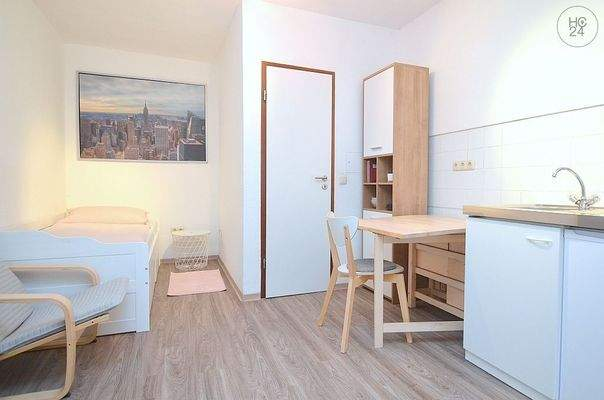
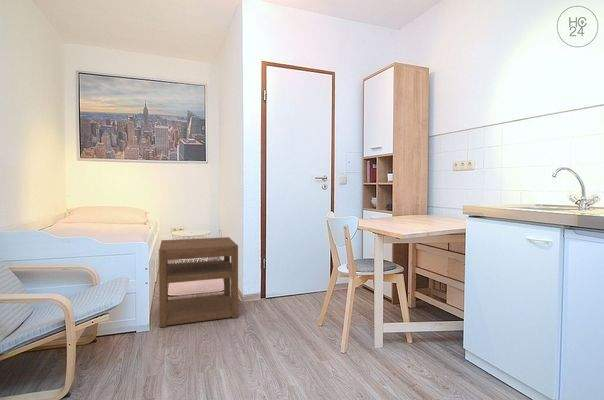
+ nightstand (198, 277)
